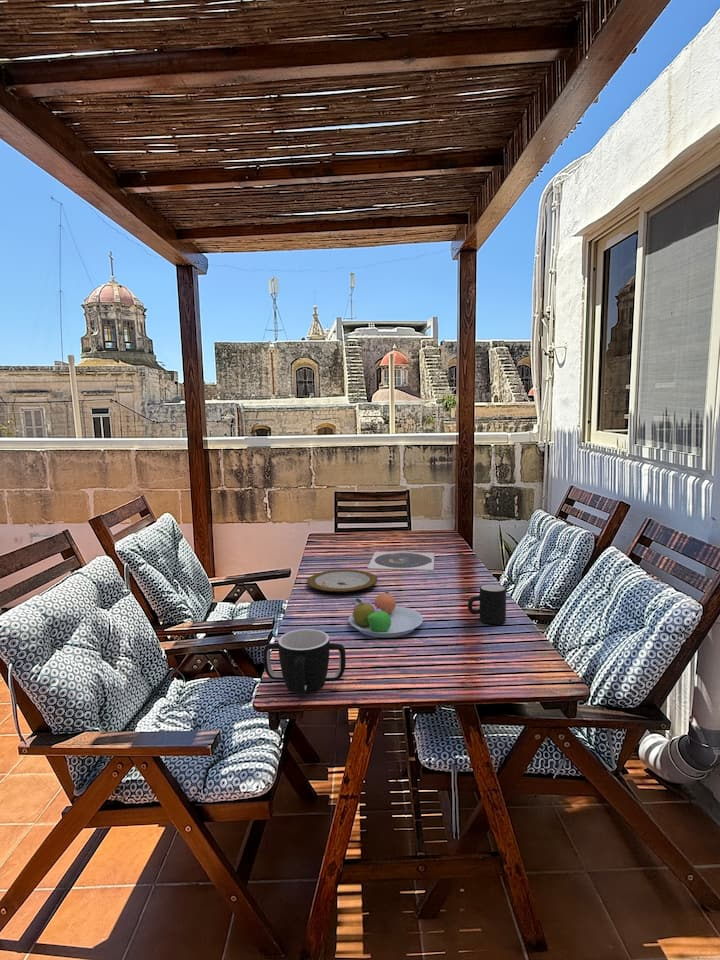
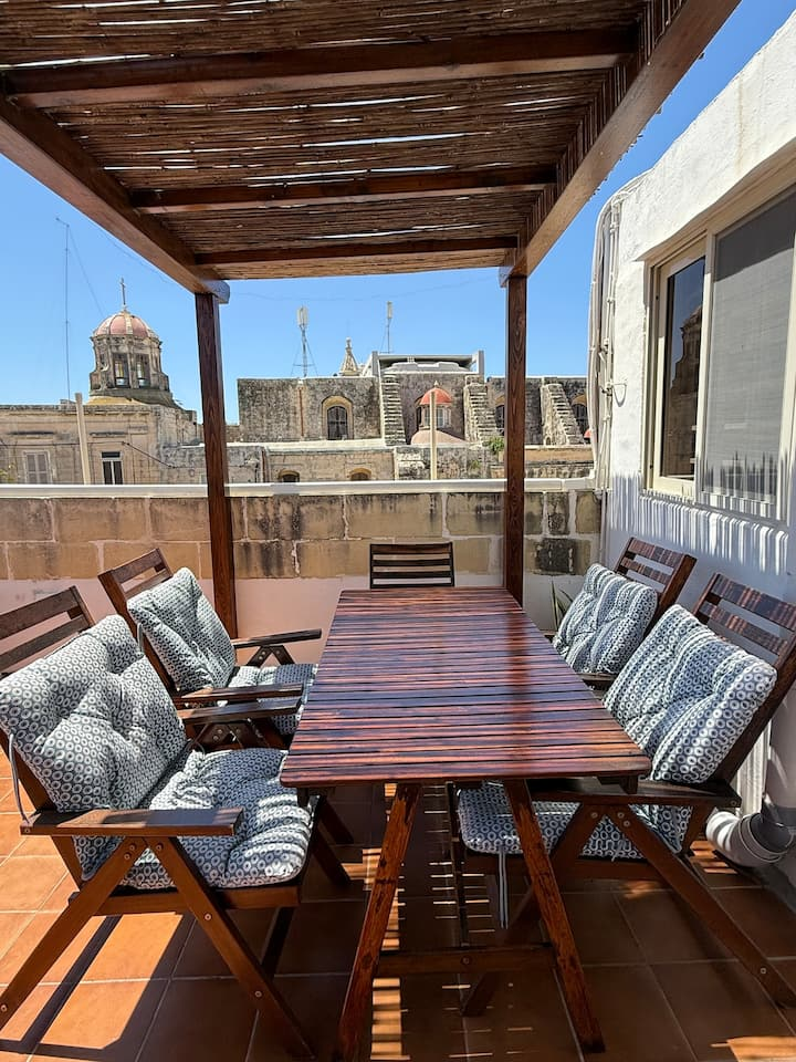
- mug (486, 604)
- plate (342, 582)
- fruit bowl (383, 612)
- plate (402, 560)
- mug (304, 662)
